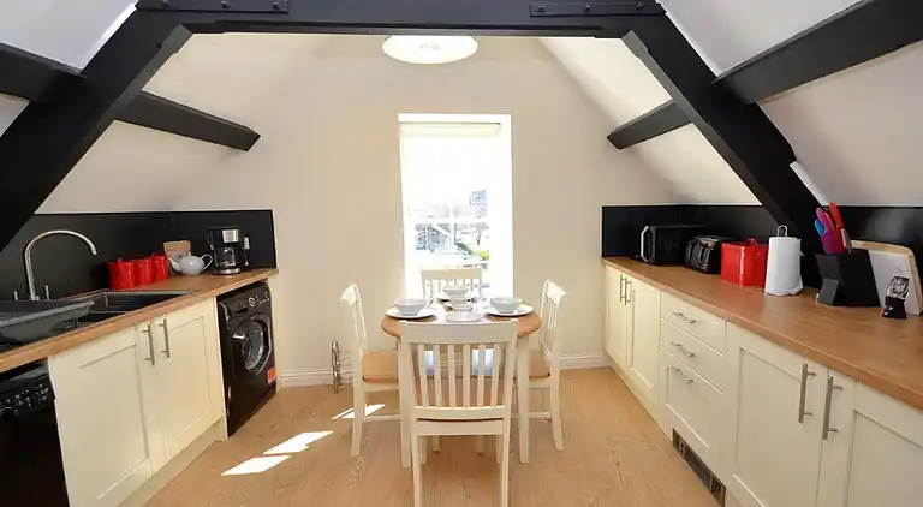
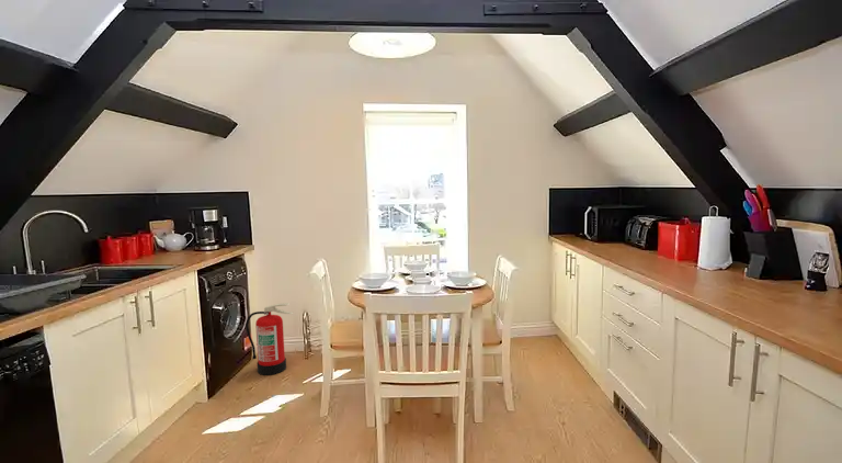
+ fire extinguisher (270, 337)
